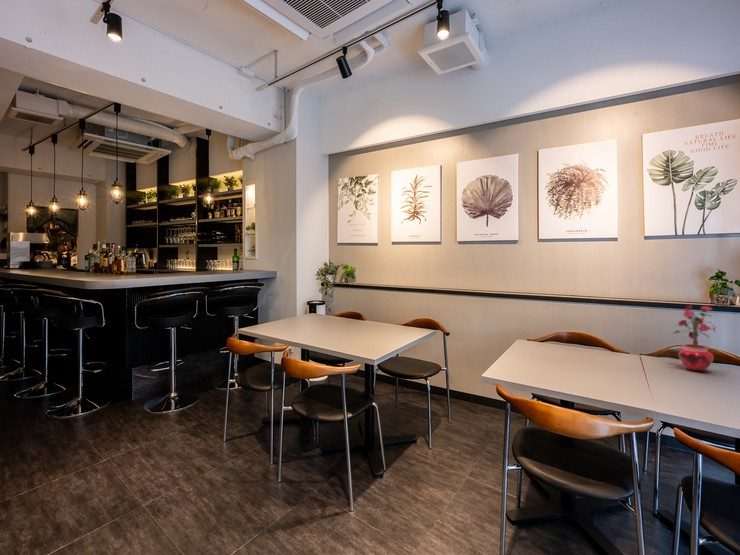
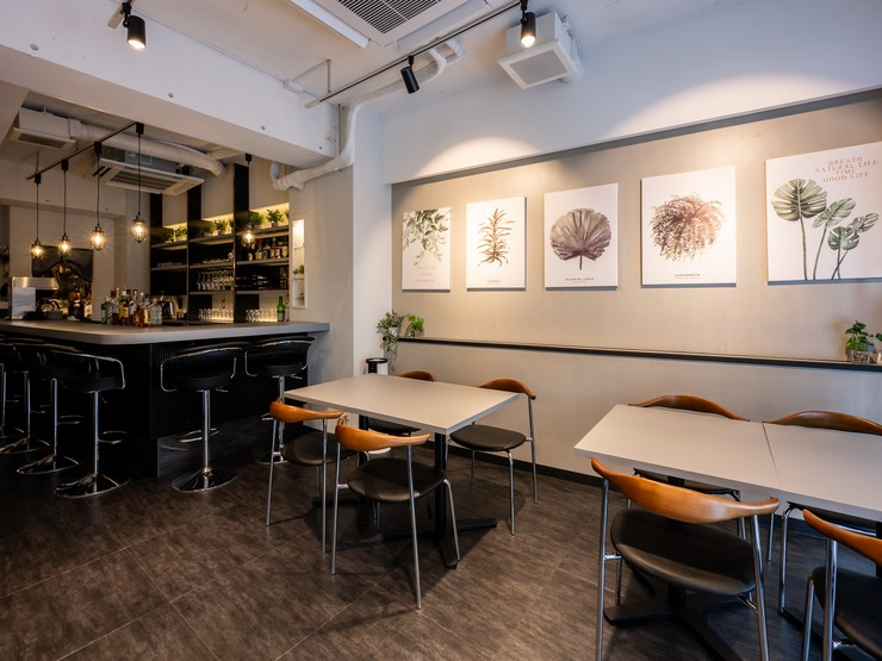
- potted plant (693, 336)
